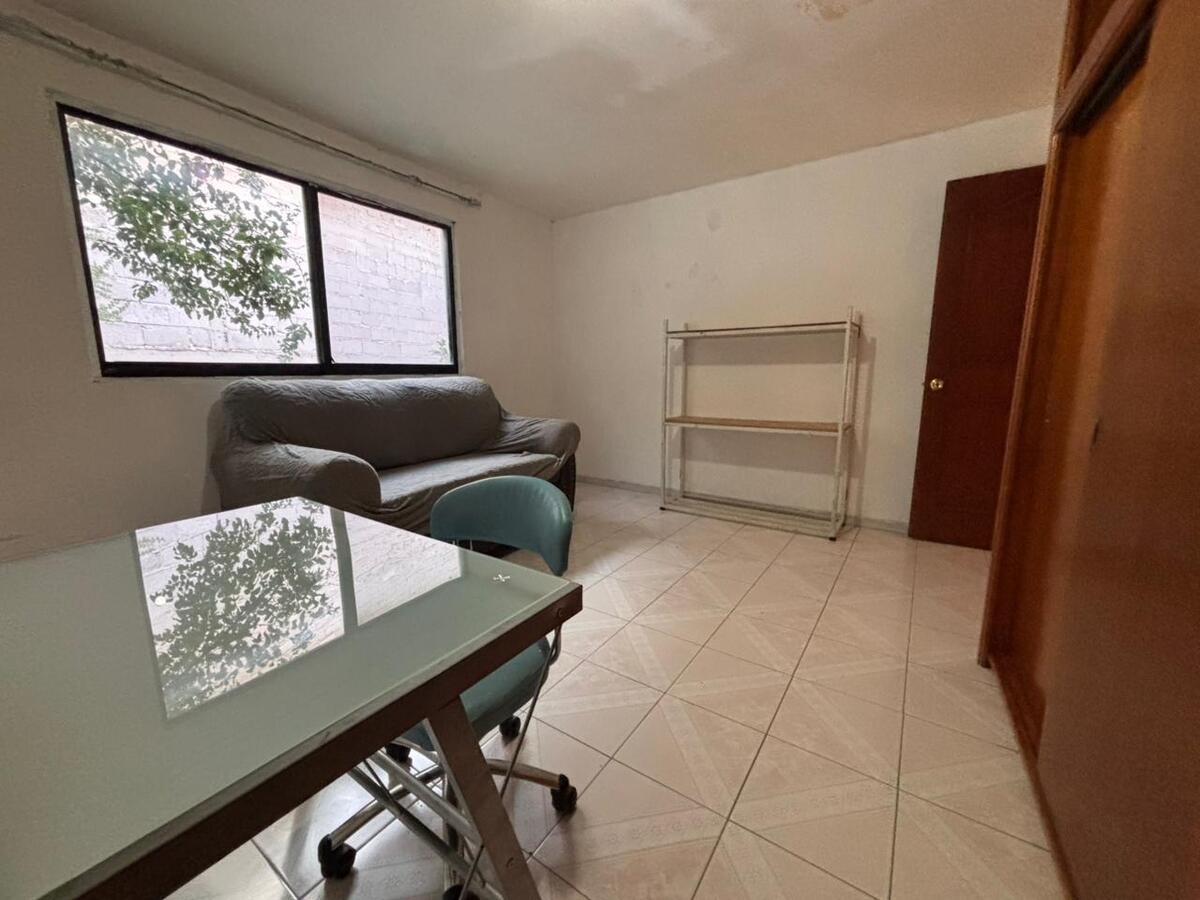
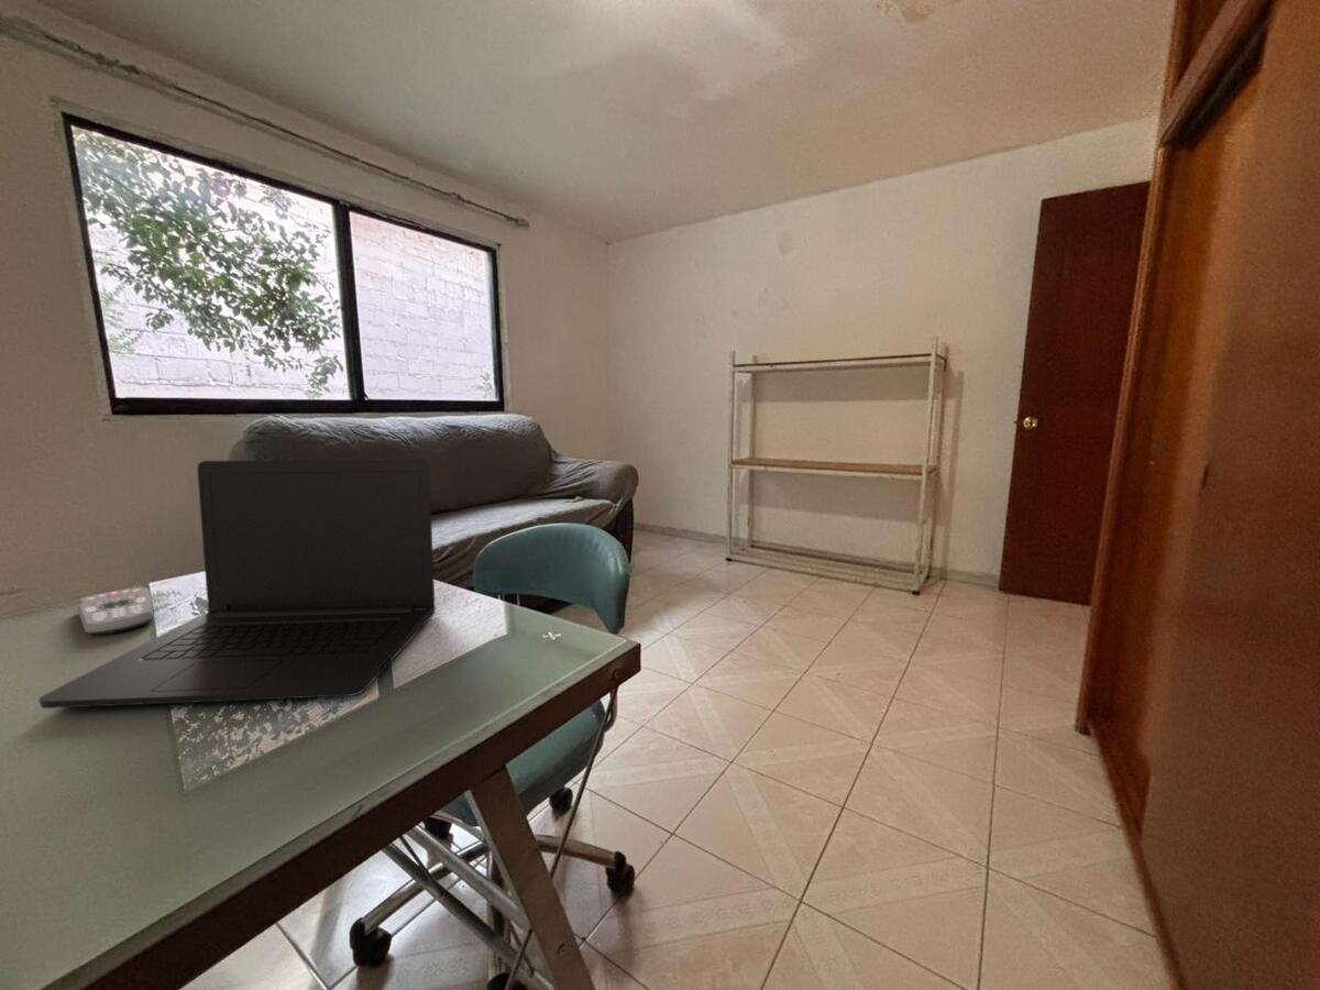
+ laptop (267, 562)
+ remote control (117, 609)
